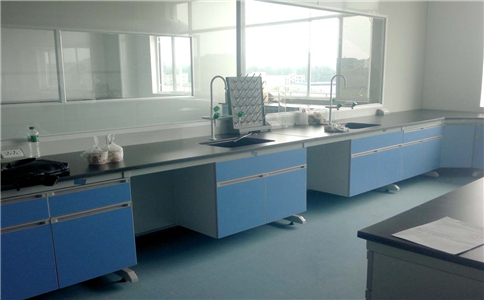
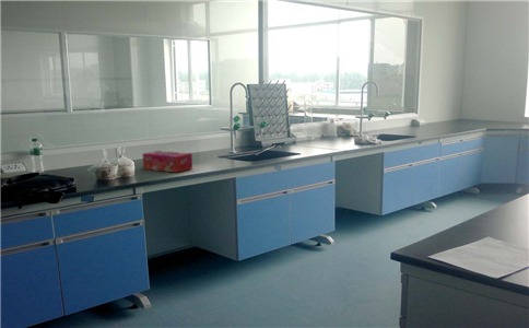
+ tissue box (167, 161)
